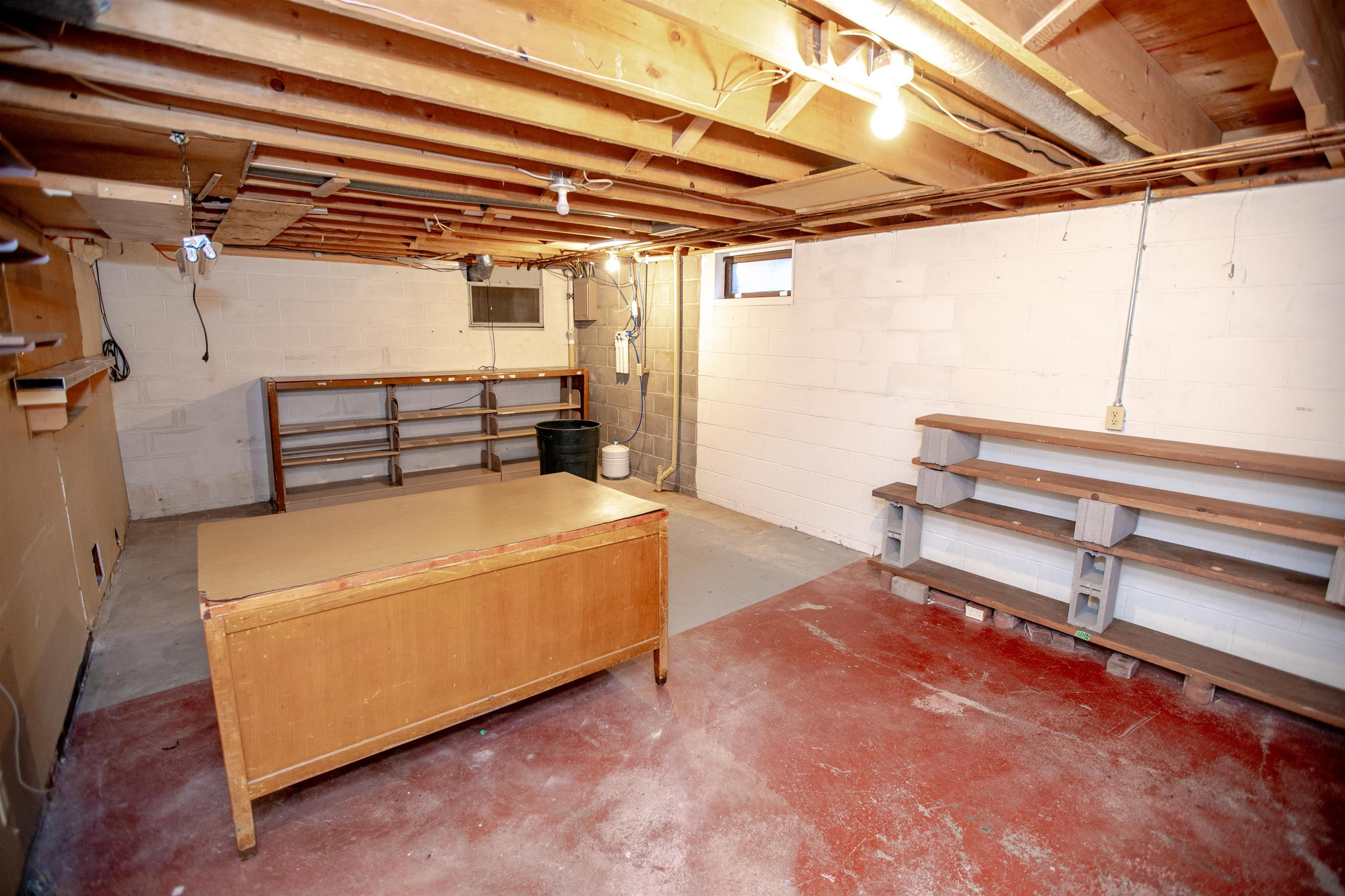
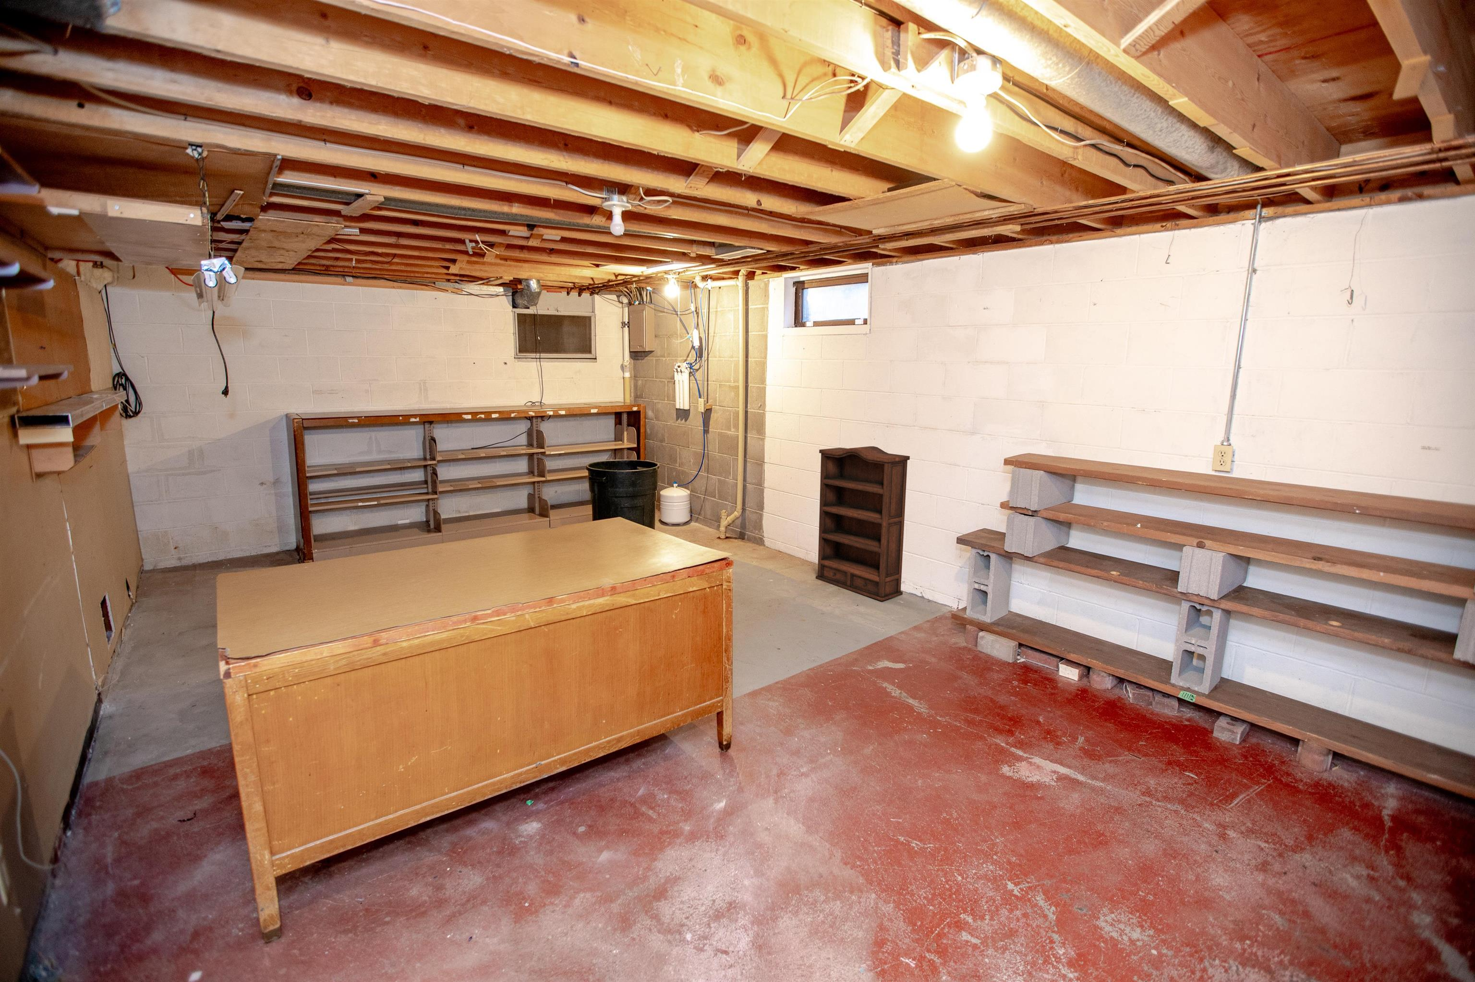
+ bookshelf (860, 518)
